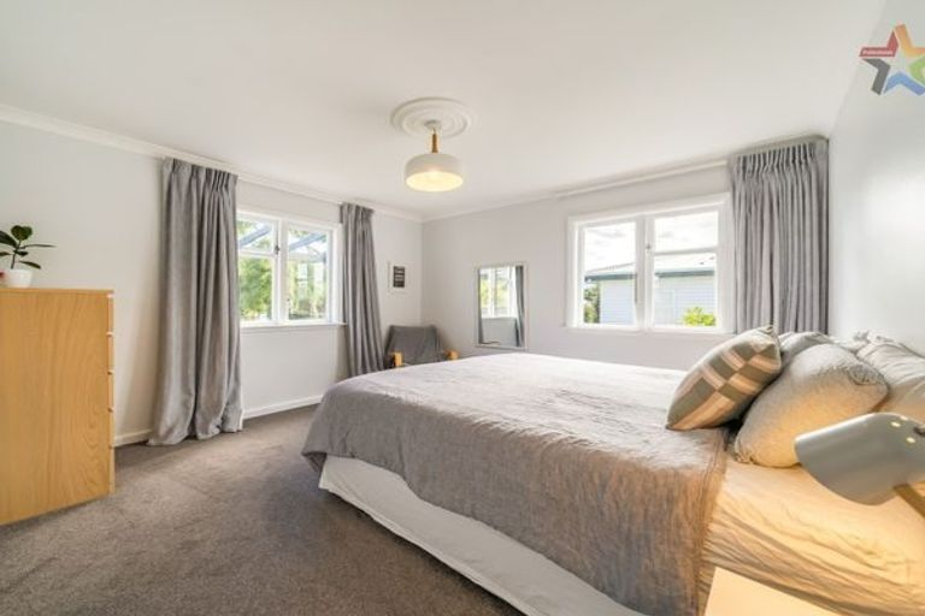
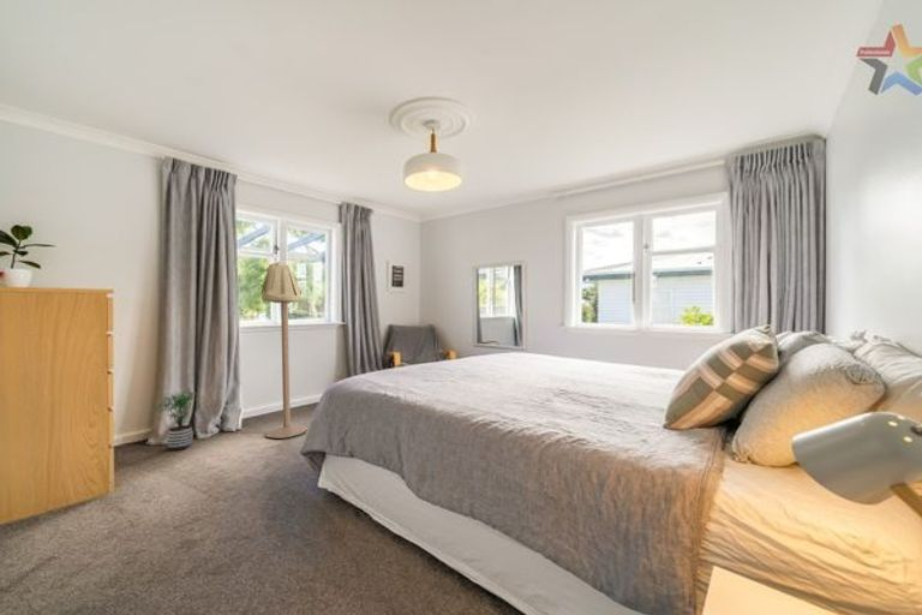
+ floor lamp (282, 346)
+ potted plant (178, 419)
